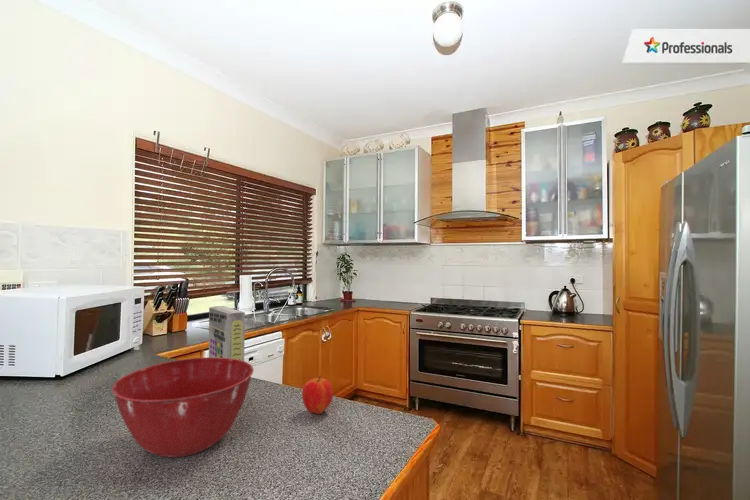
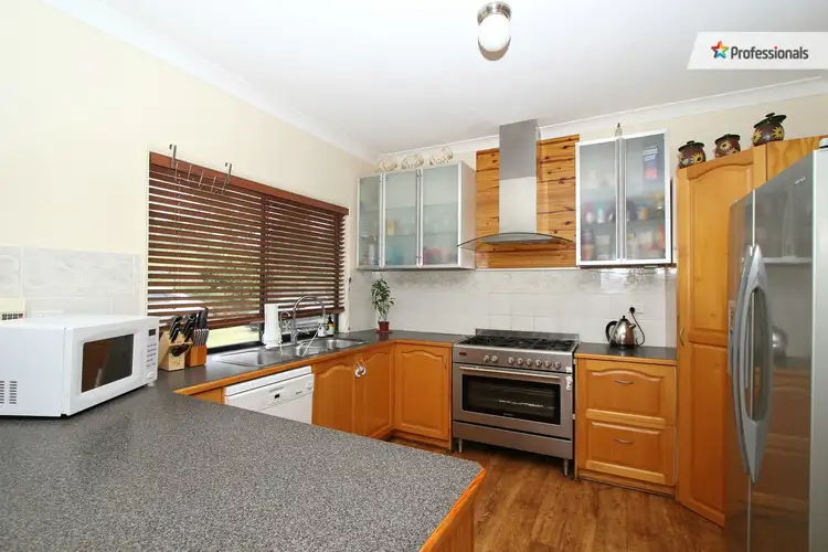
- cereal box (225, 345)
- apple (317, 393)
- mixing bowl (187, 408)
